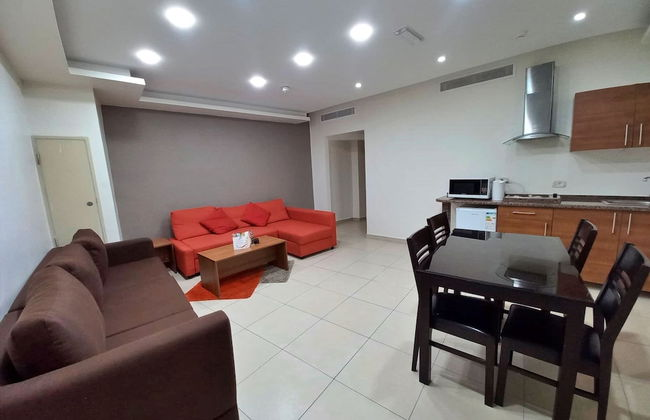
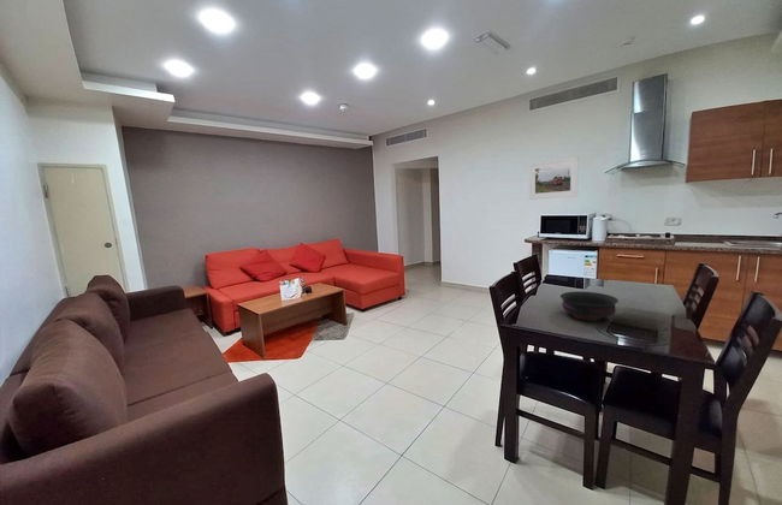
+ bowl (587, 307)
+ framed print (552, 179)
